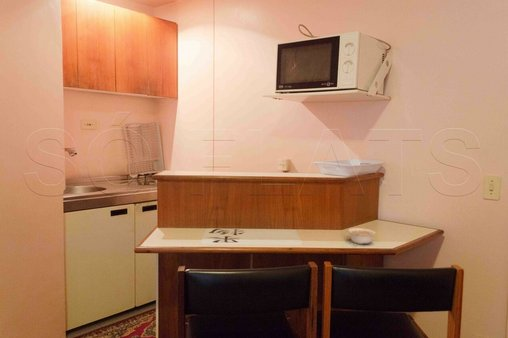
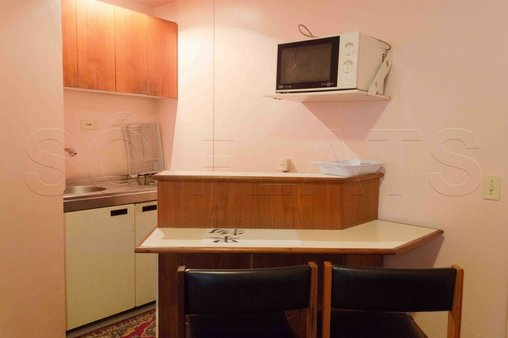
- legume (361, 235)
